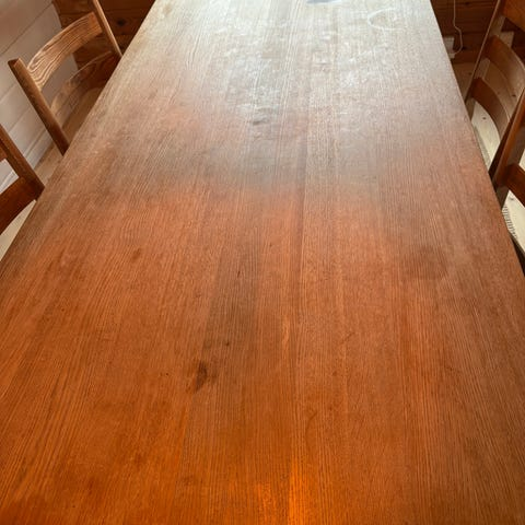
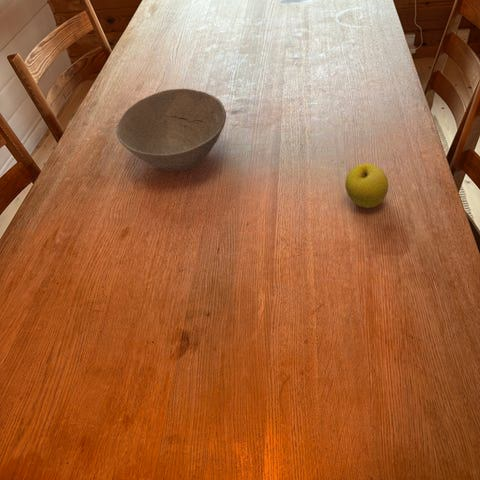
+ bowl (176, 139)
+ fruit (366, 186)
